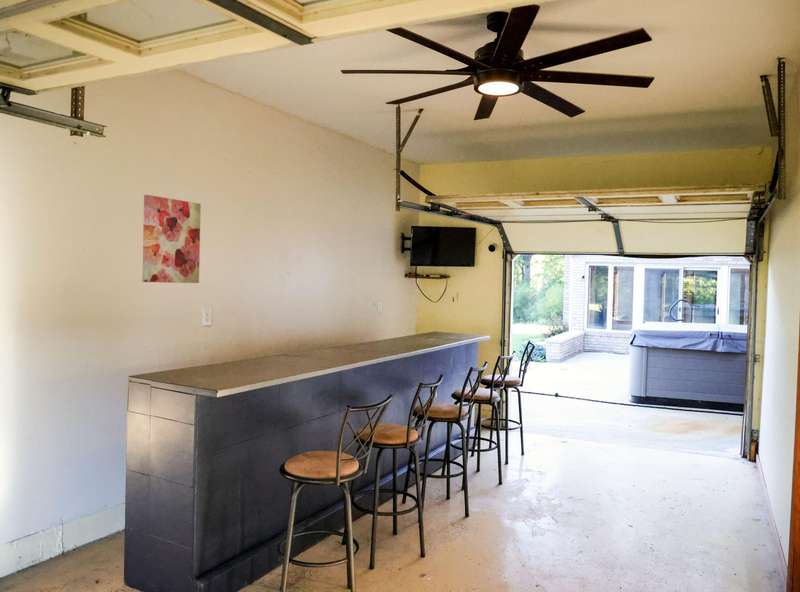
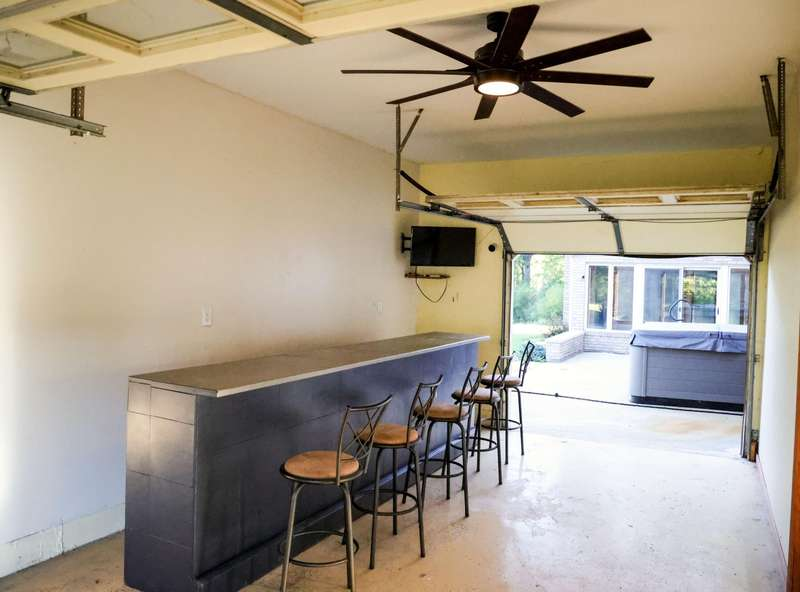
- wall art (172, 241)
